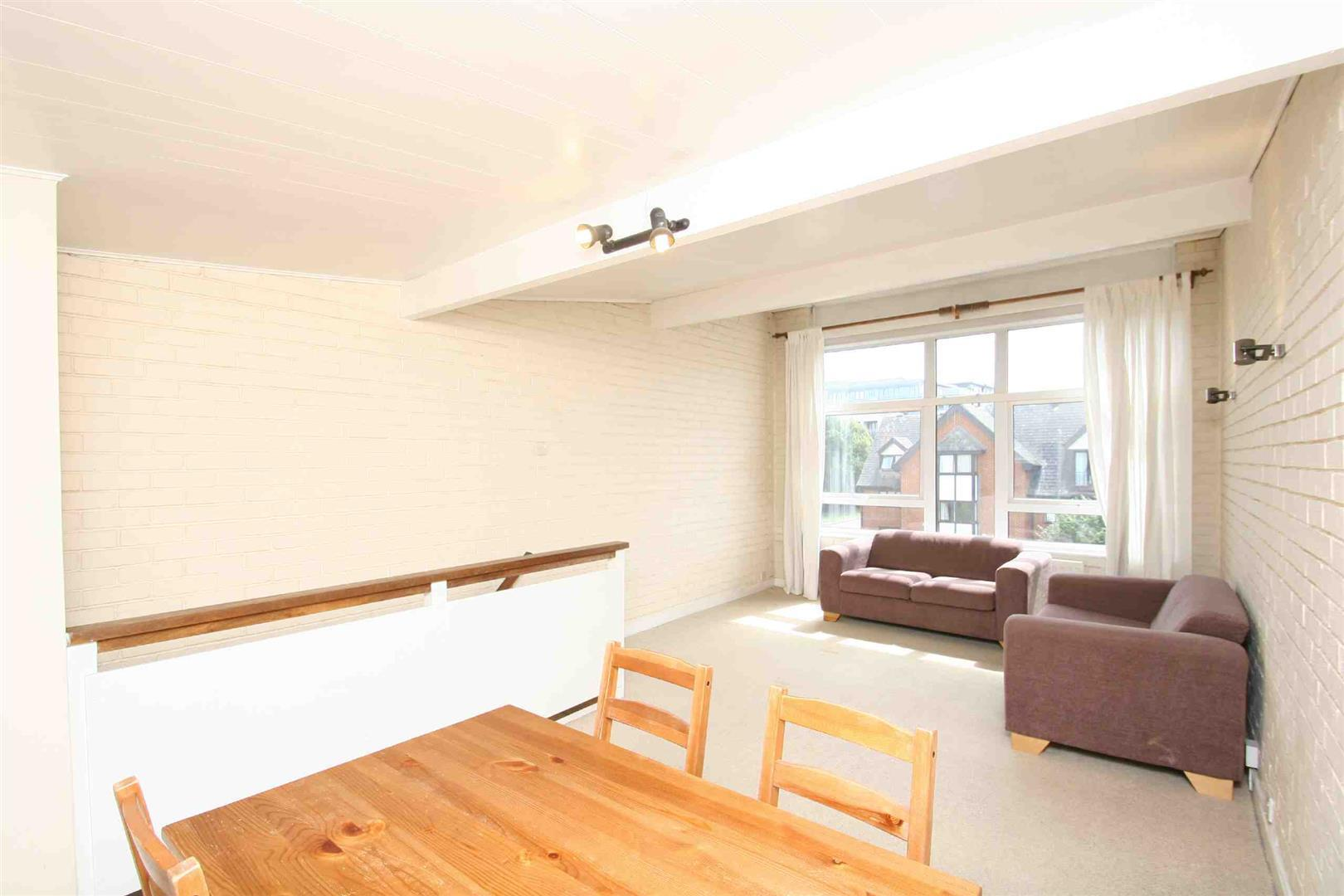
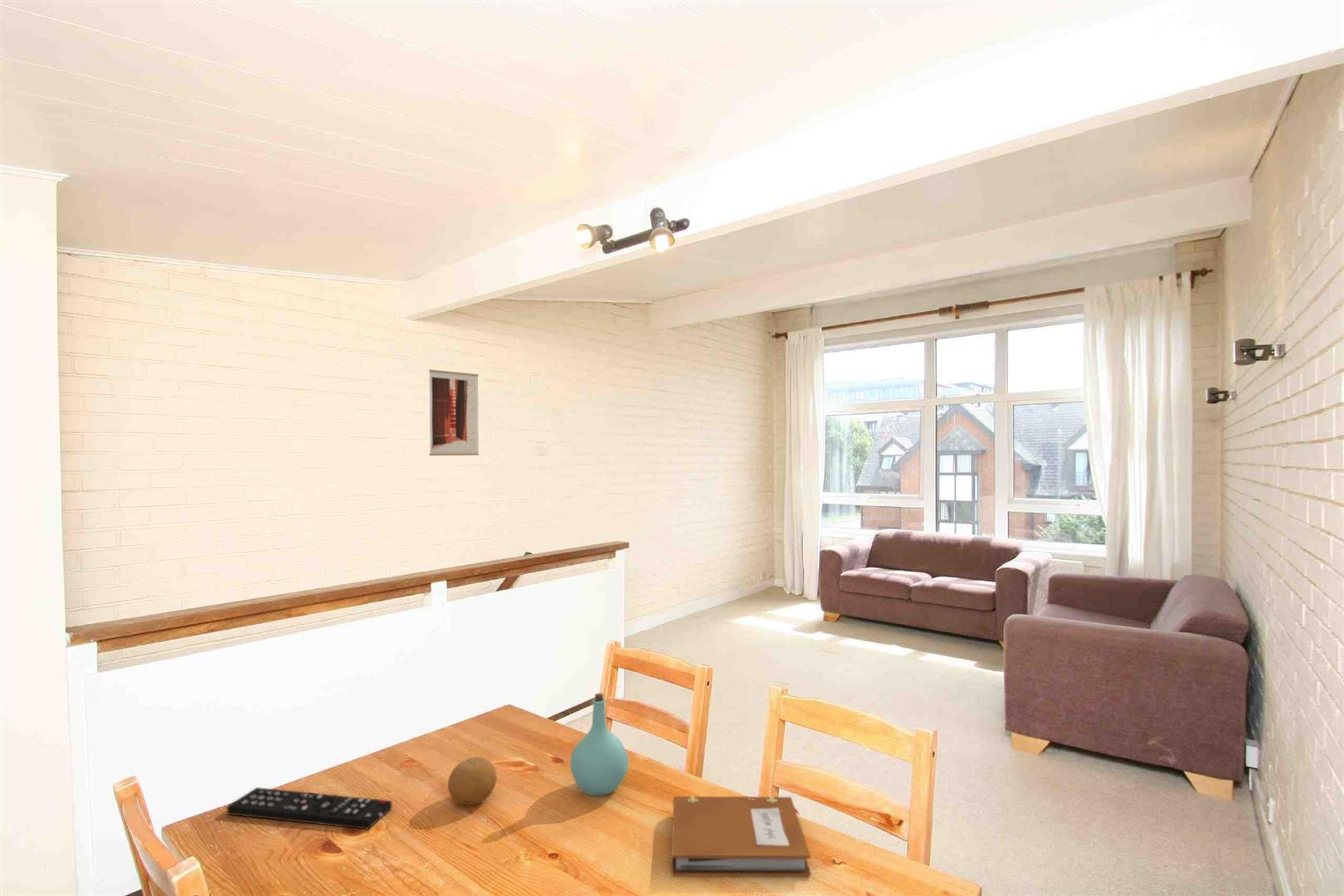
+ fruit (472, 780)
+ wall art (455, 413)
+ notebook (739, 831)
+ remote control (310, 806)
+ bottle (599, 741)
